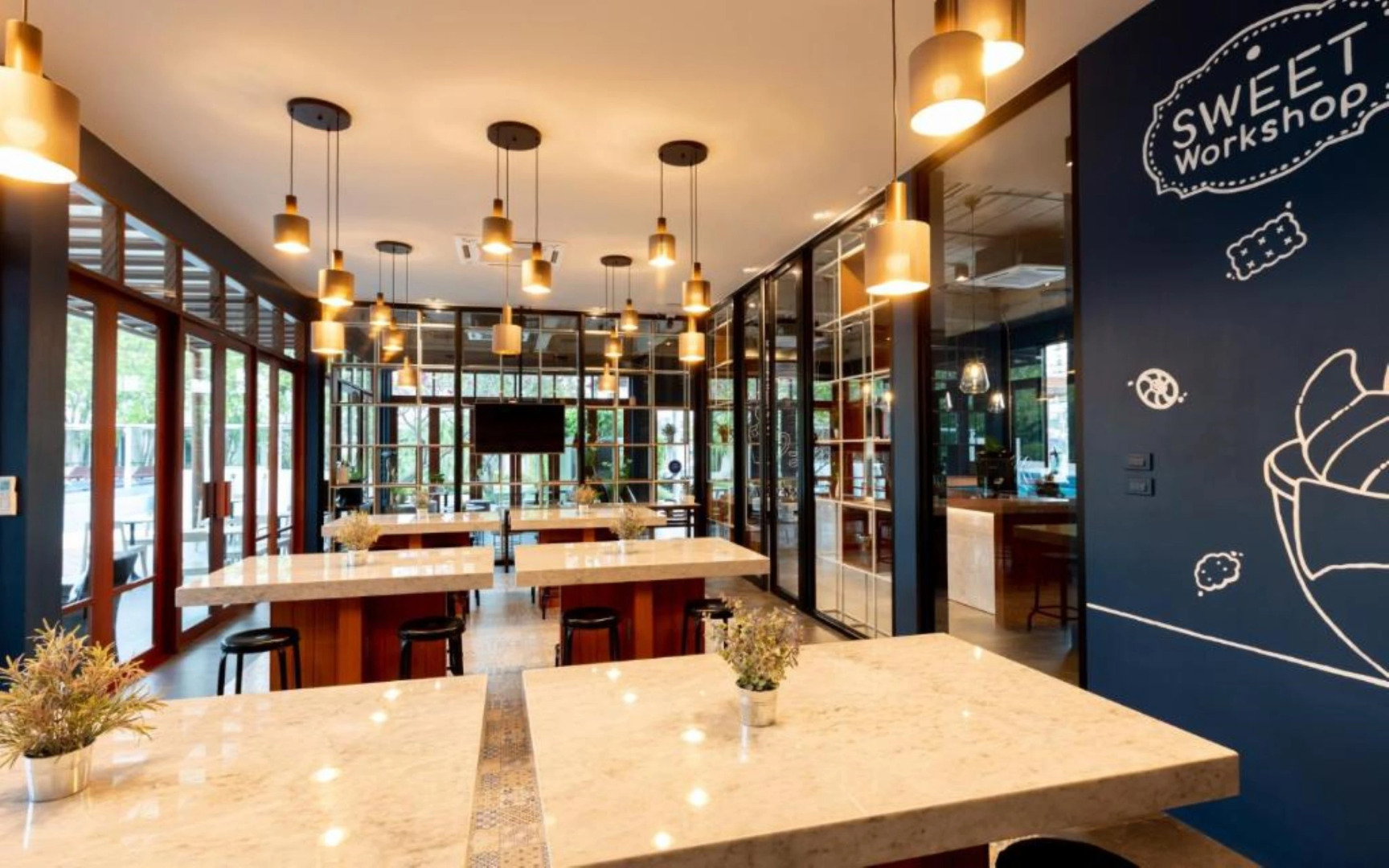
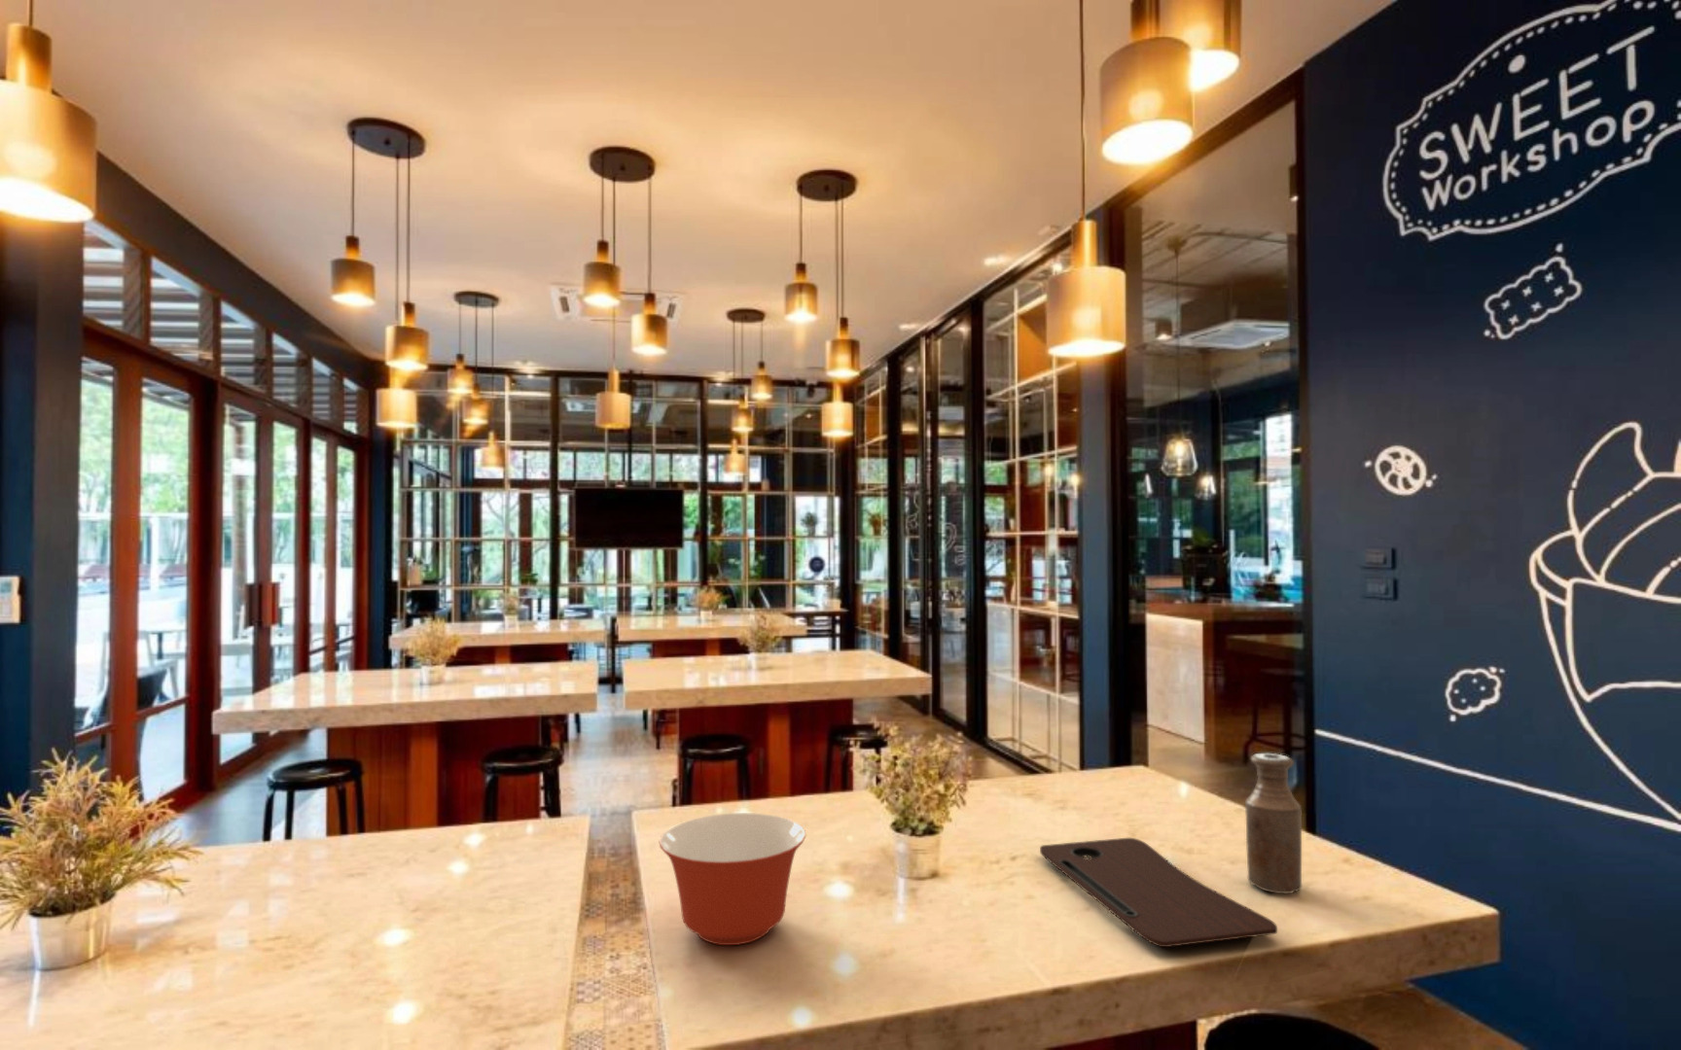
+ cutting board (1144, 888)
+ bottle (1272, 820)
+ mixing bowl (733, 881)
